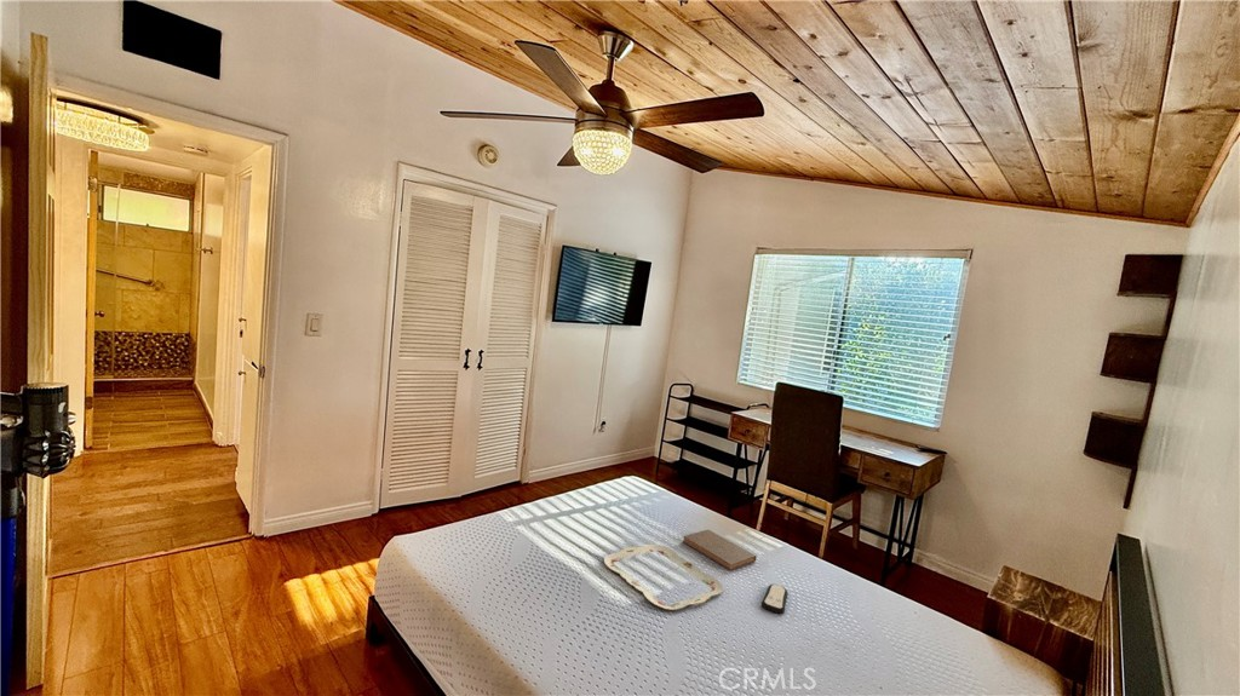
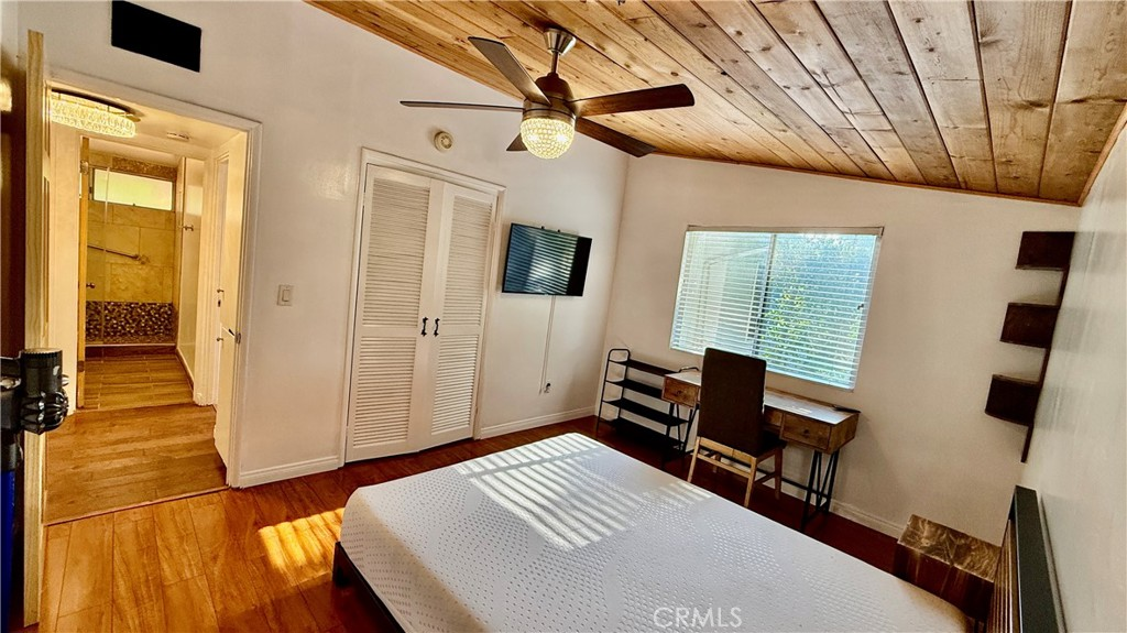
- serving tray (672, 562)
- remote control (775, 597)
- book (718, 547)
